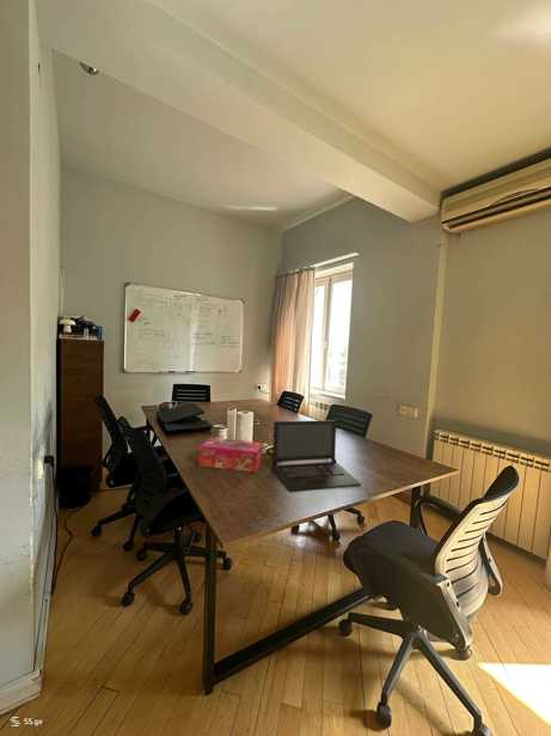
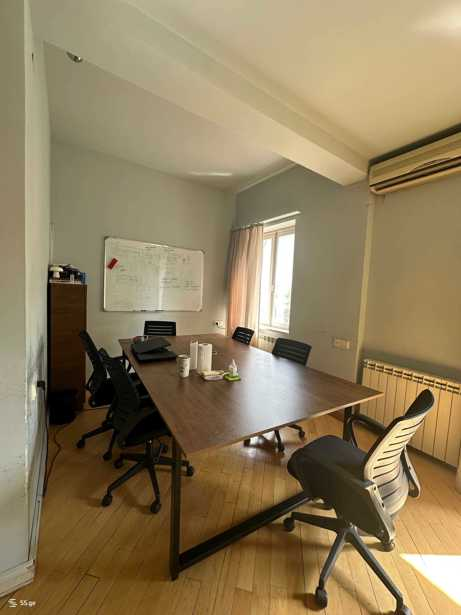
- laptop (314, 451)
- tissue box (231, 454)
